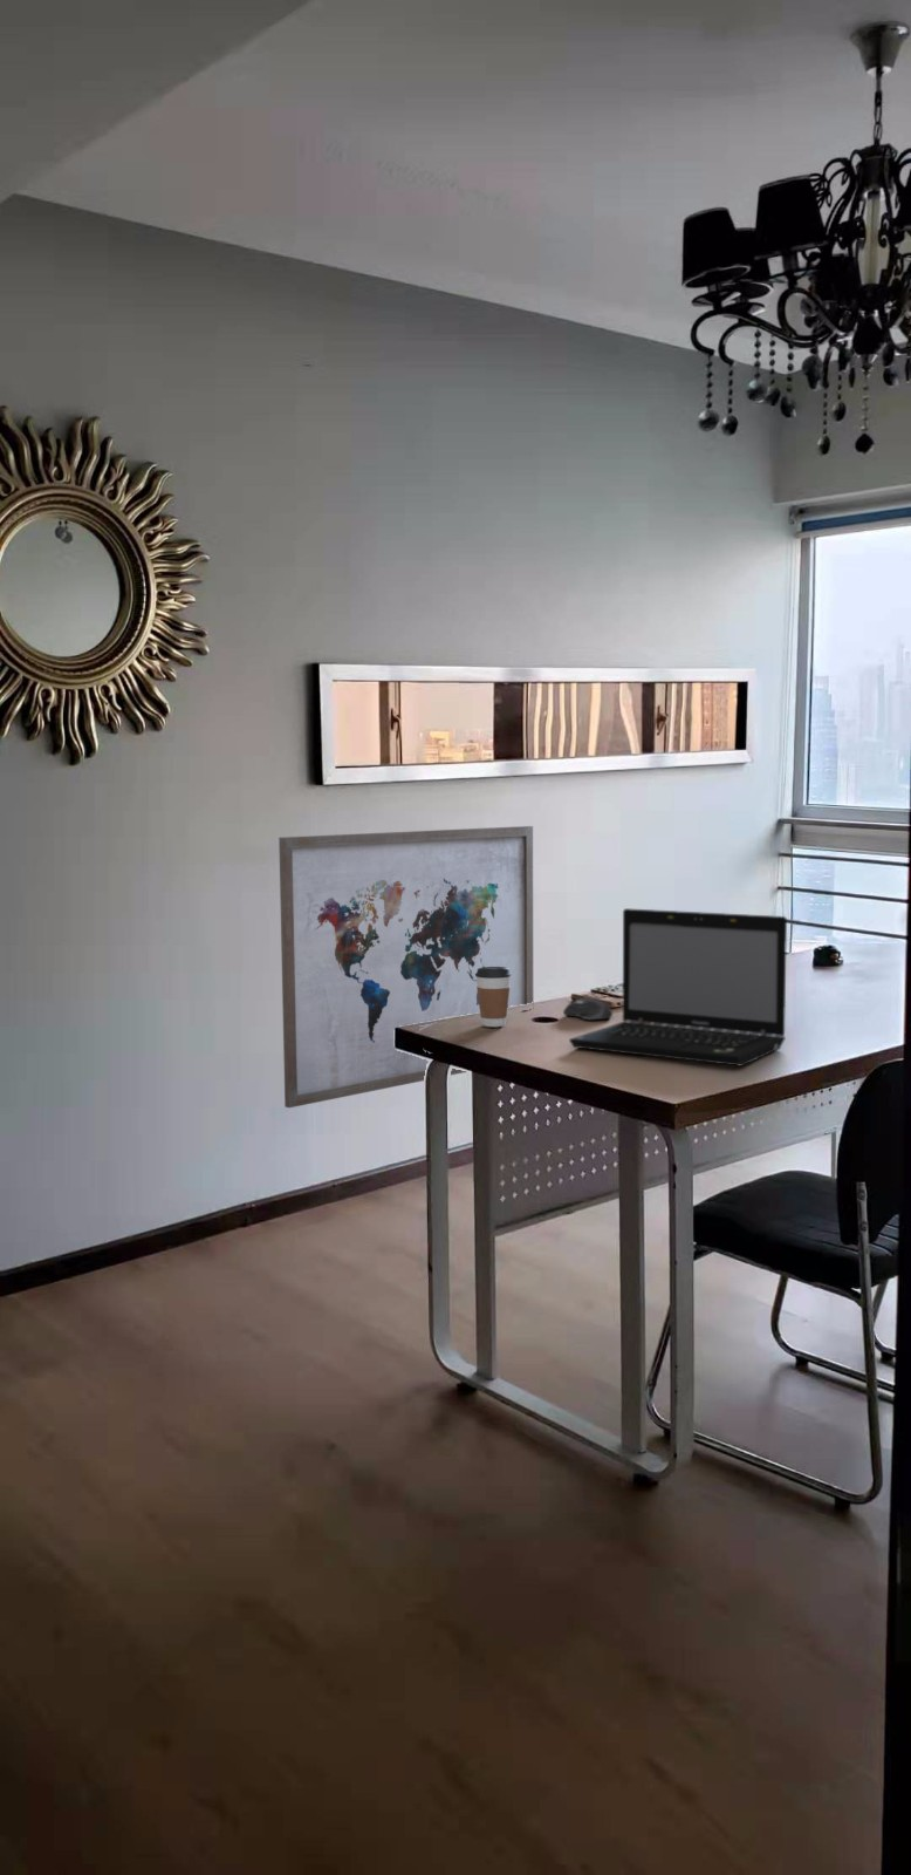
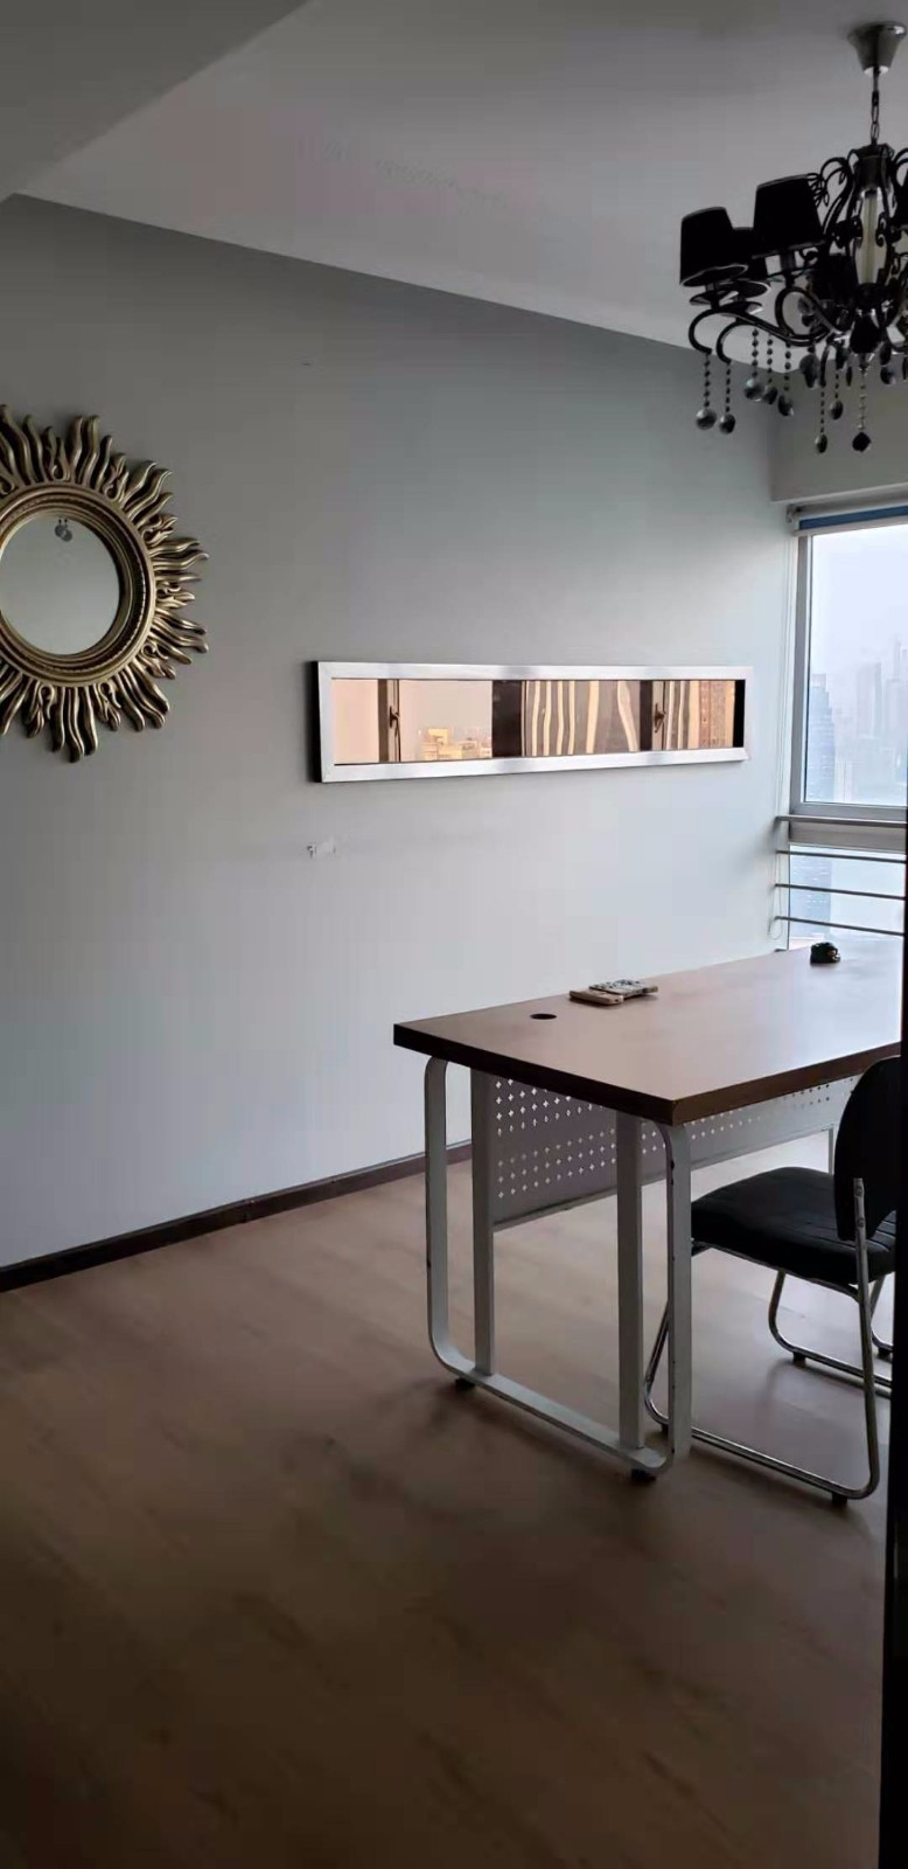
- laptop (678, 983)
- computer mouse (587, 1007)
- wall art (417, 957)
- coffee cup (493, 996)
